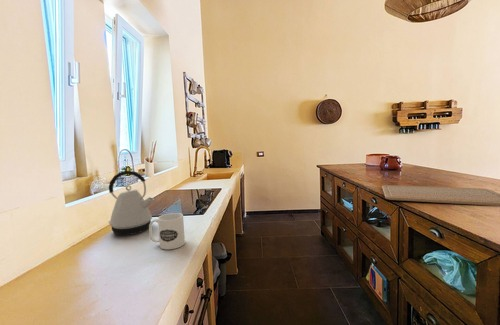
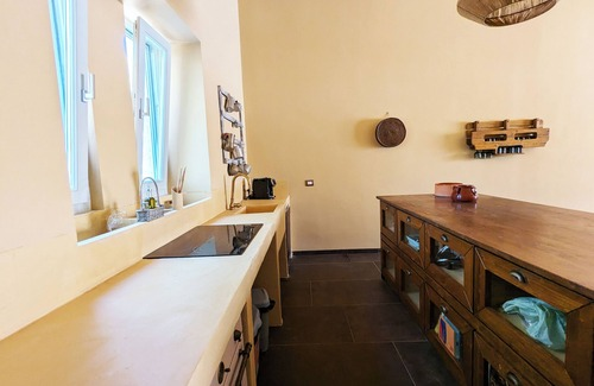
- mug (166, 230)
- chopping board (438, 193)
- kettle (130, 200)
